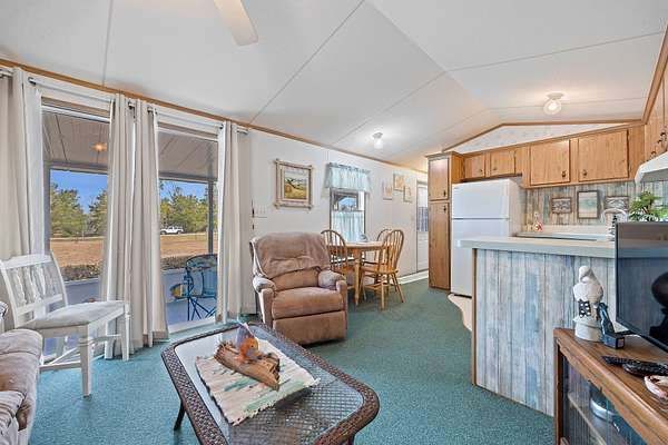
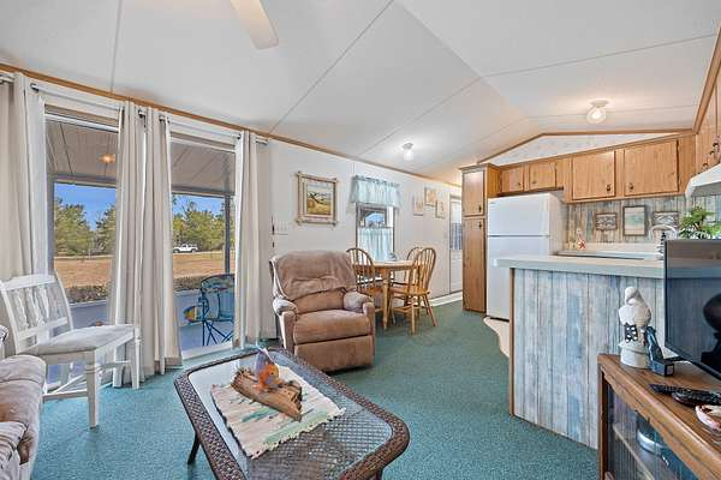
- remote control (294, 396)
